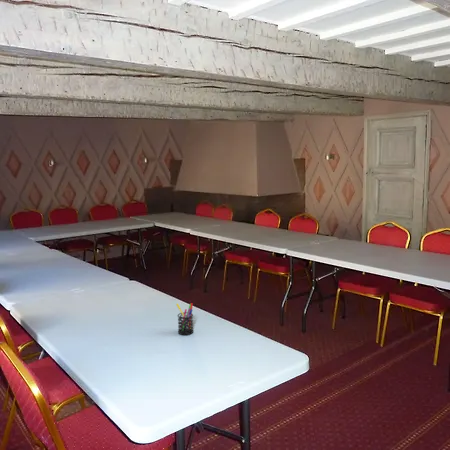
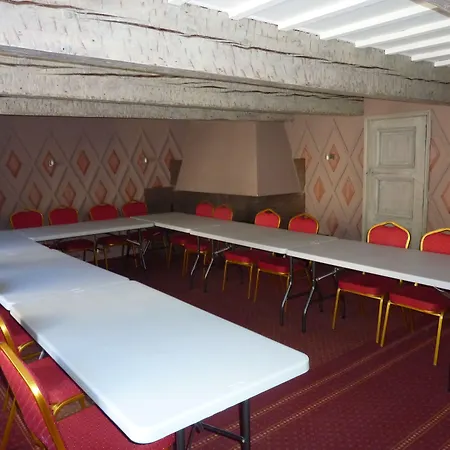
- pen holder (187, 316)
